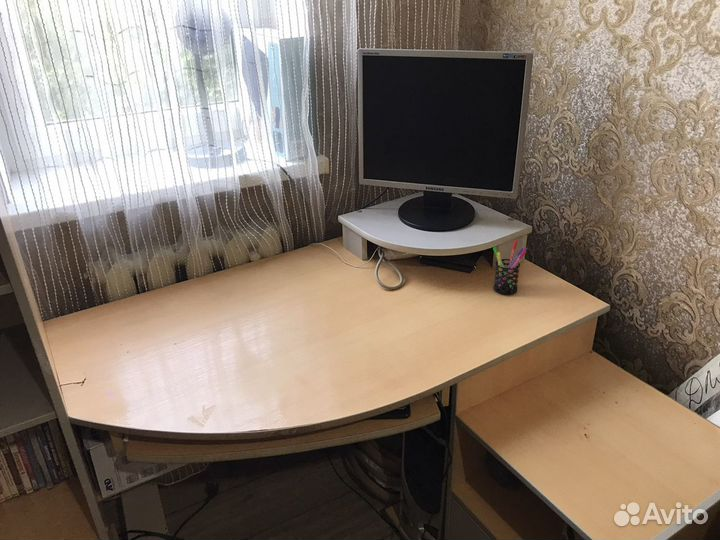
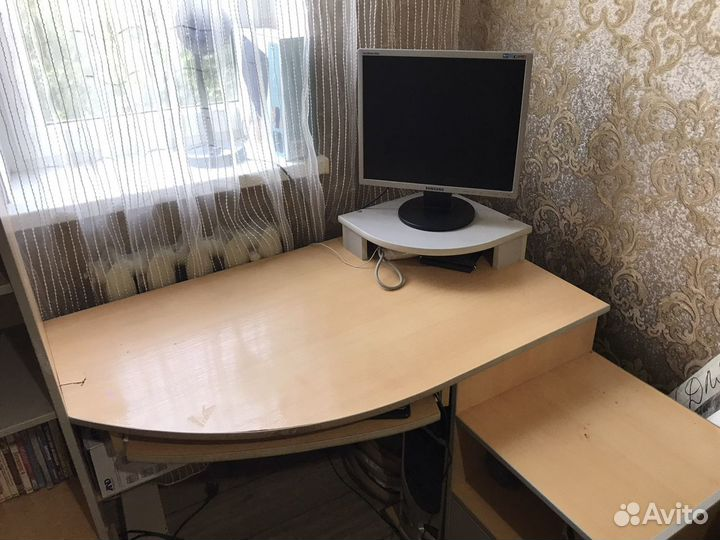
- pen holder (505, 264)
